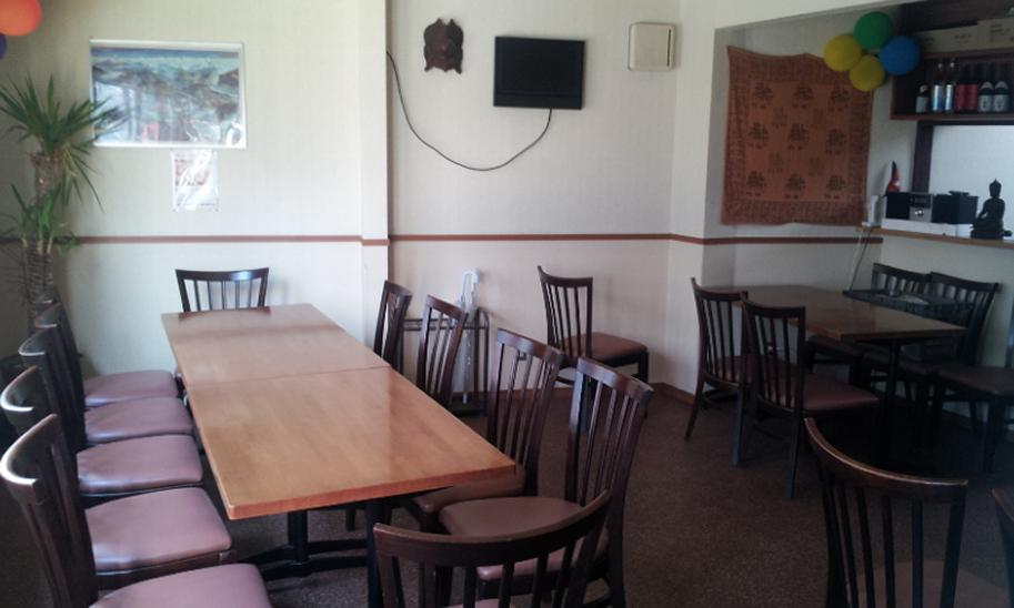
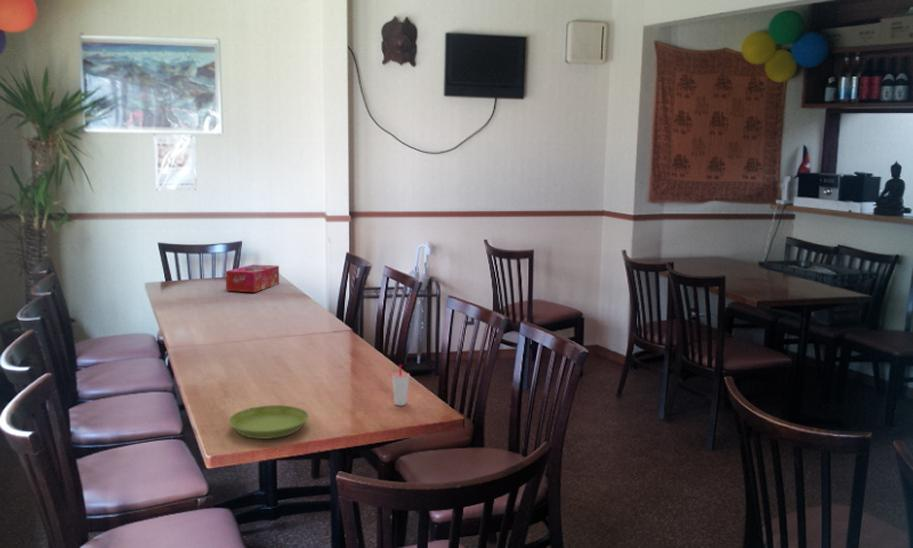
+ tissue box (253, 277)
+ saucer (269, 422)
+ cup (400, 384)
